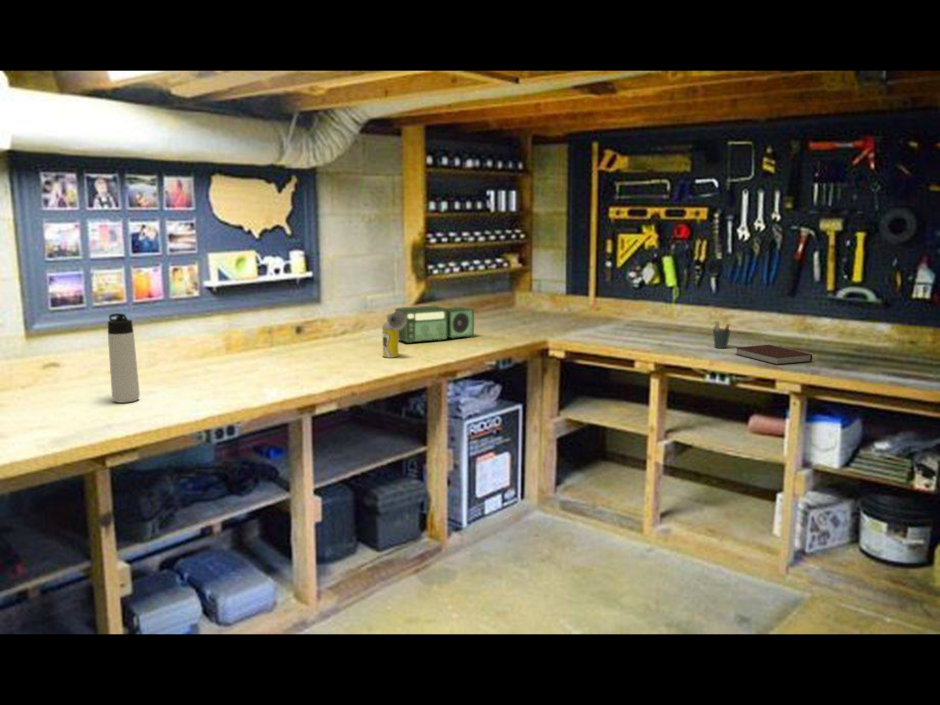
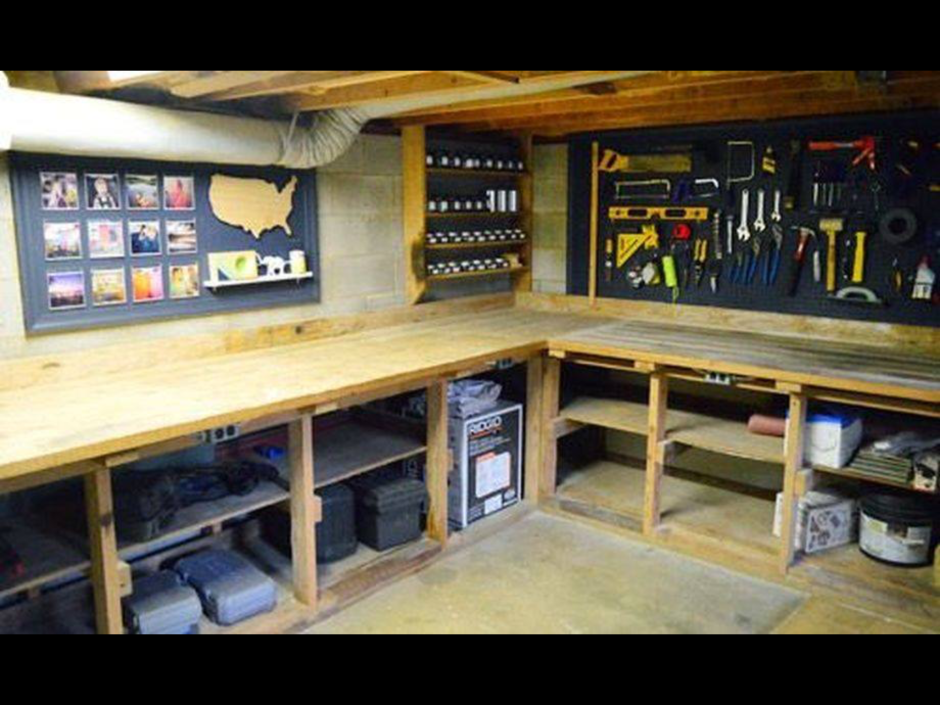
- notebook (772, 354)
- pen holder (721, 333)
- radio (434, 323)
- spray can (392, 333)
- thermos bottle (122, 357)
